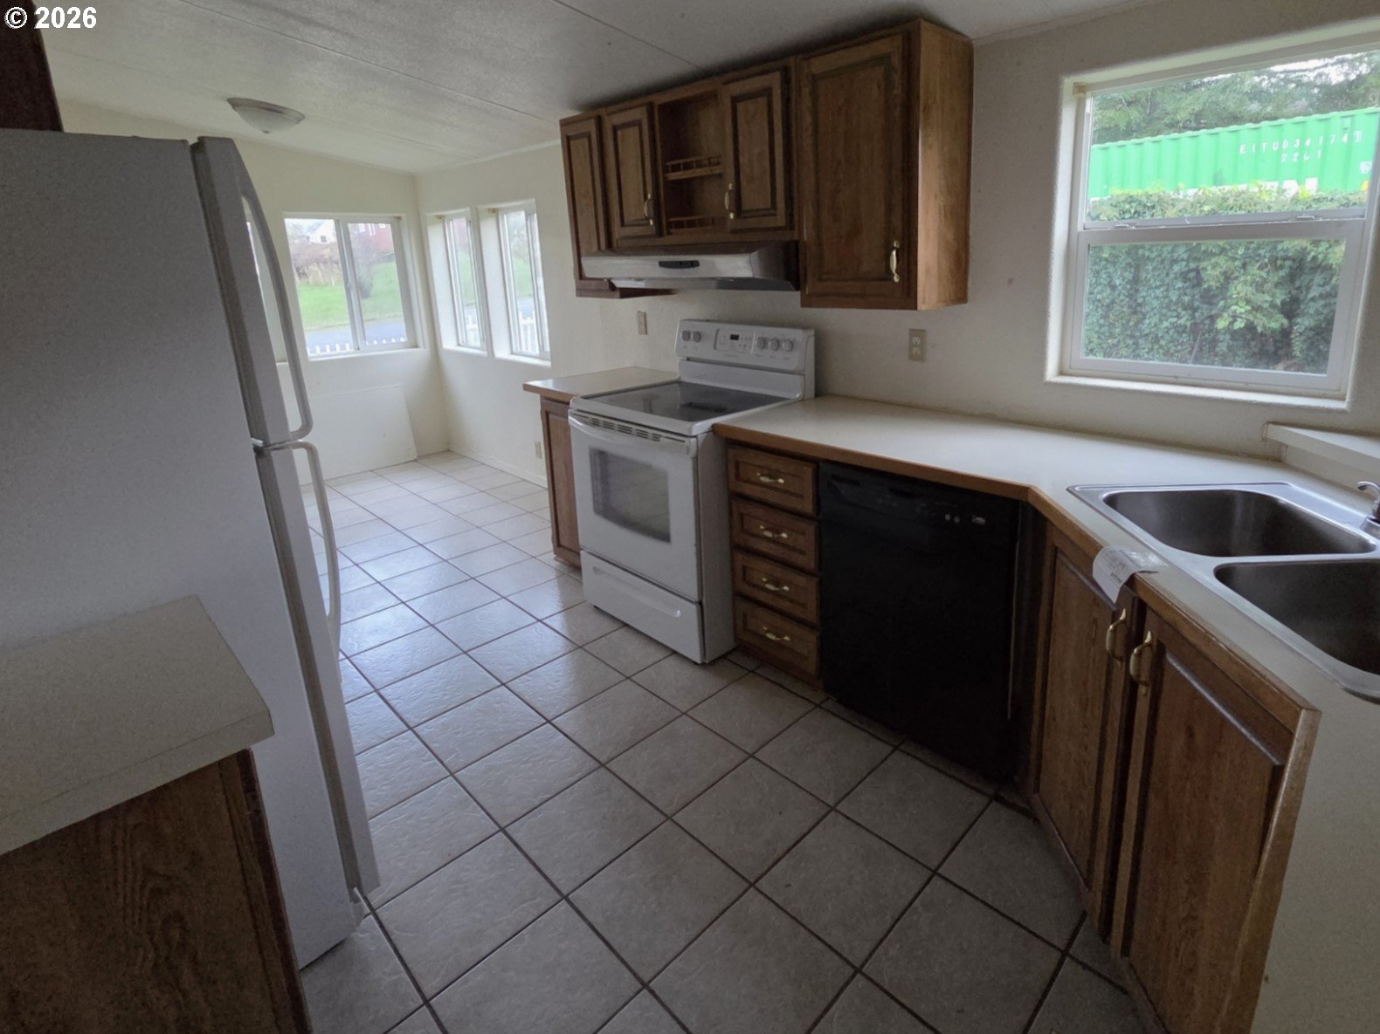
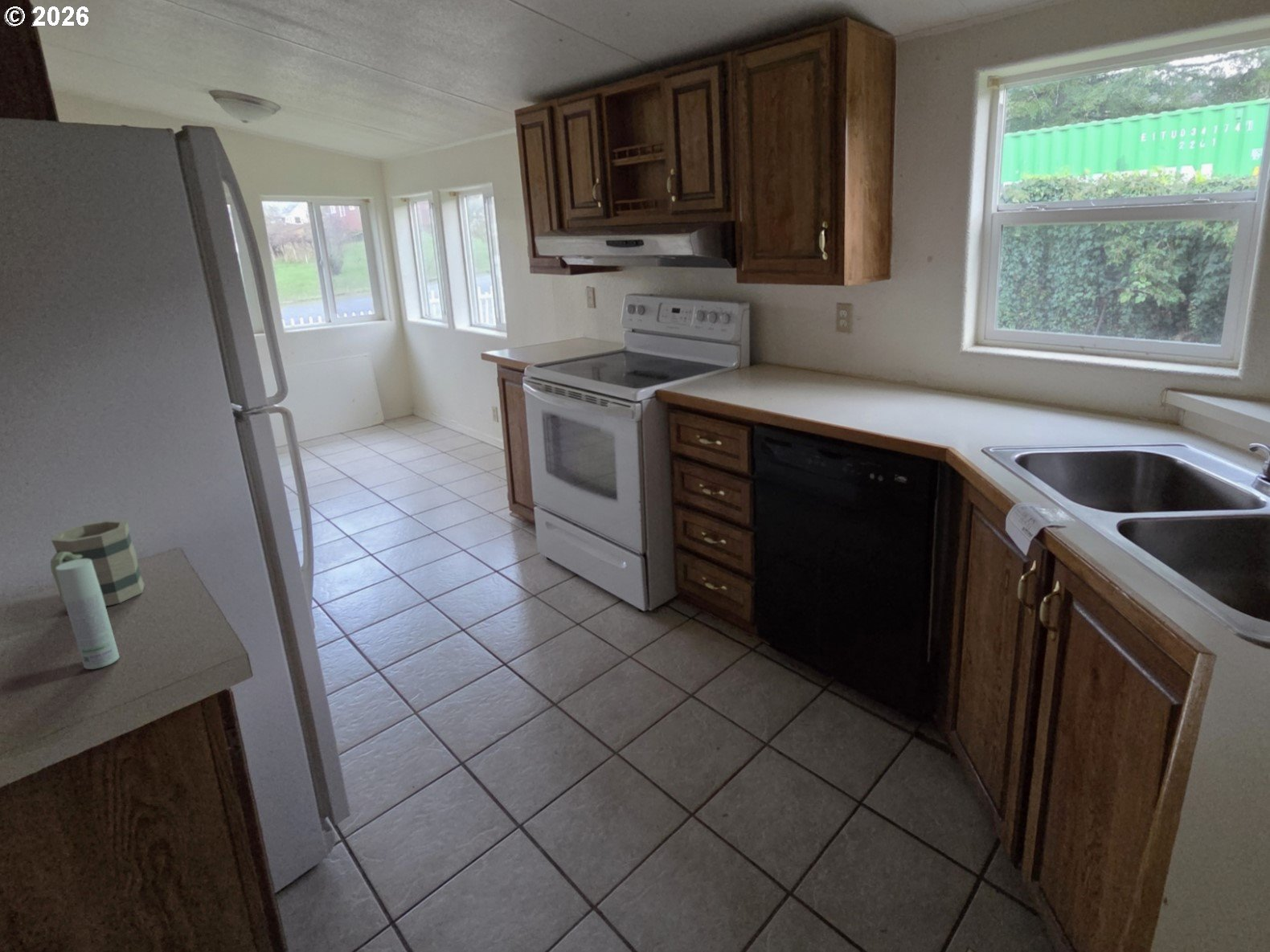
+ mug (94, 569)
+ bottle (88, 614)
